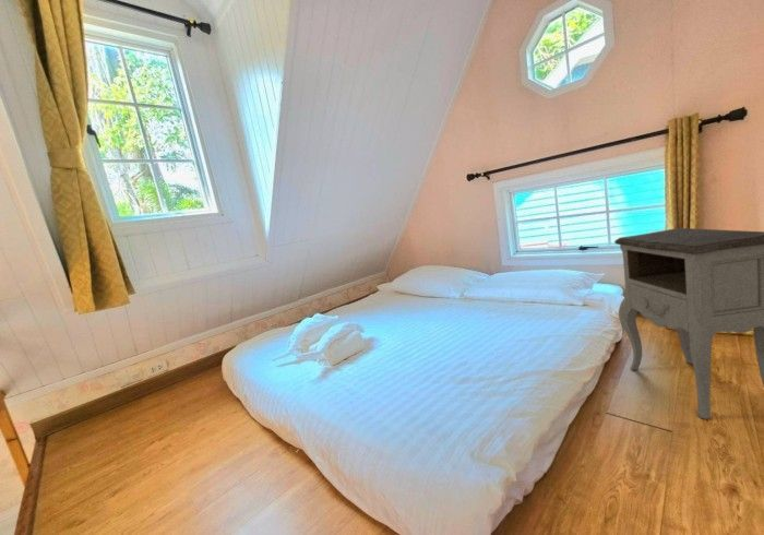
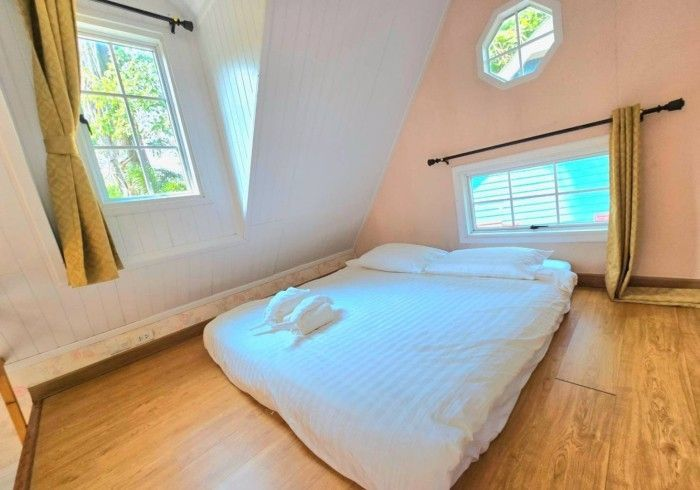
- nightstand (689, 313)
